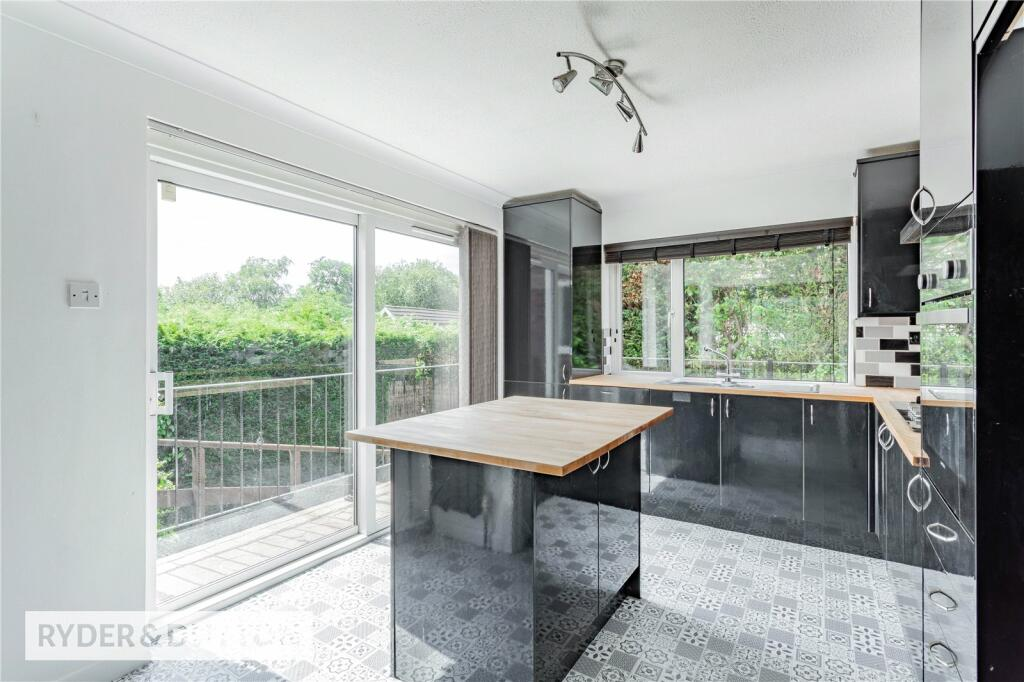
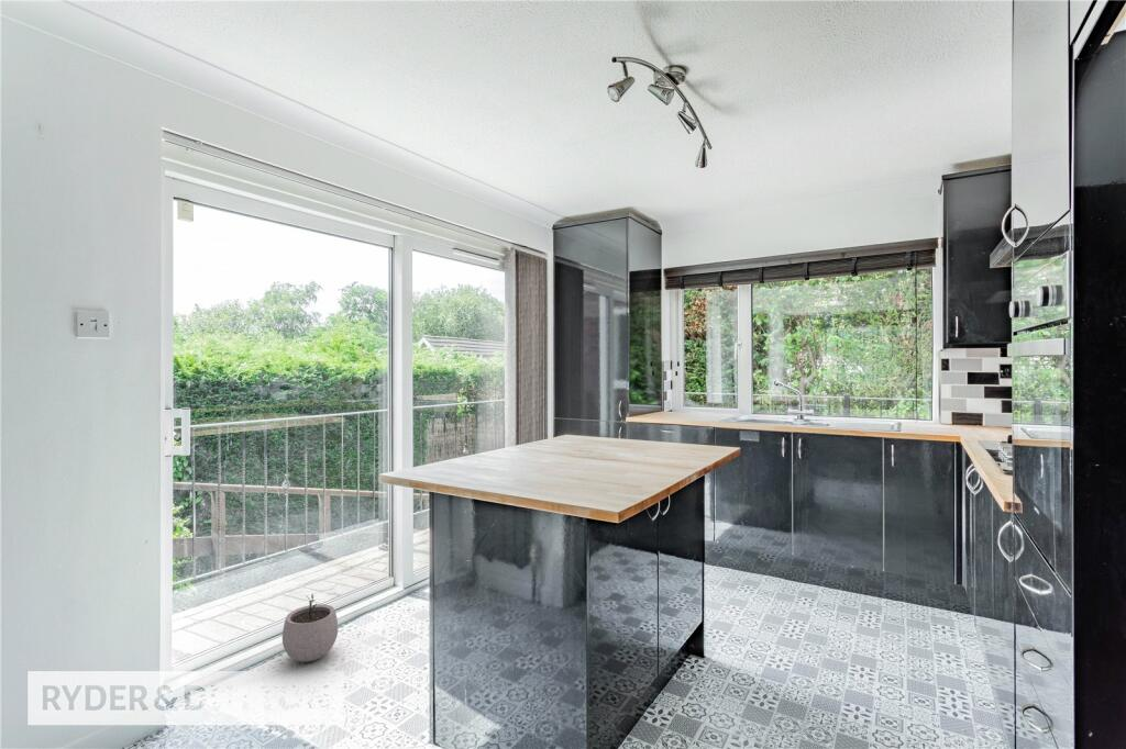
+ plant pot (310, 625)
